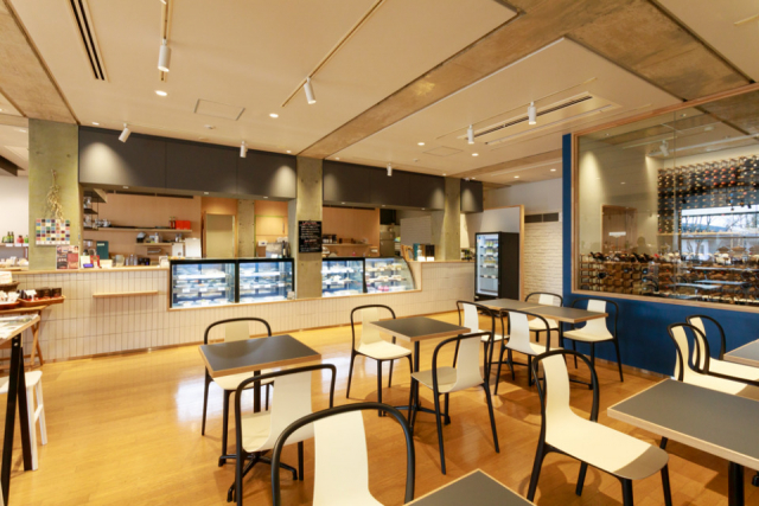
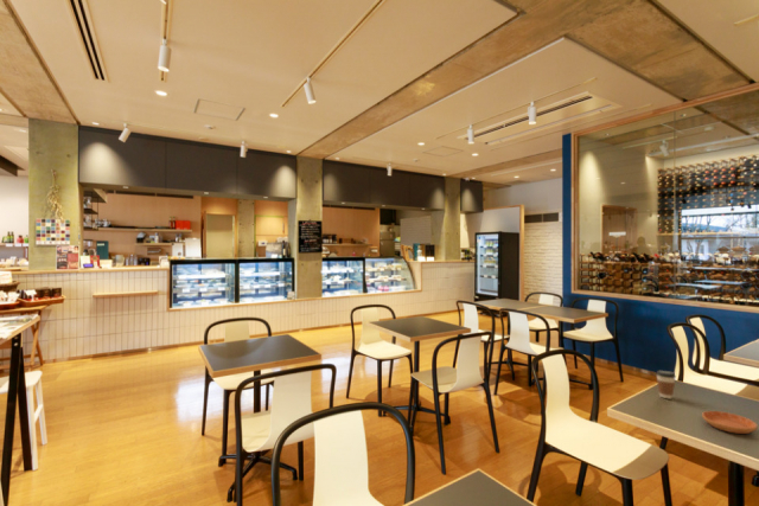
+ saucer (728, 422)
+ coffee cup (665, 384)
